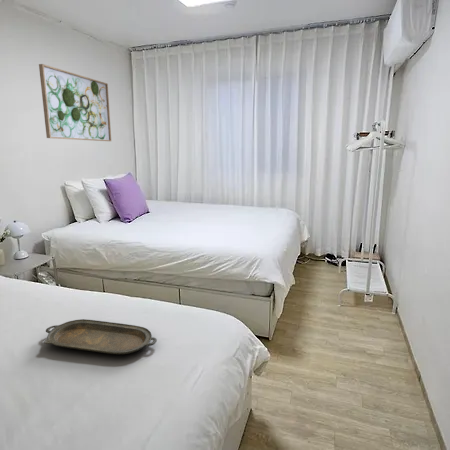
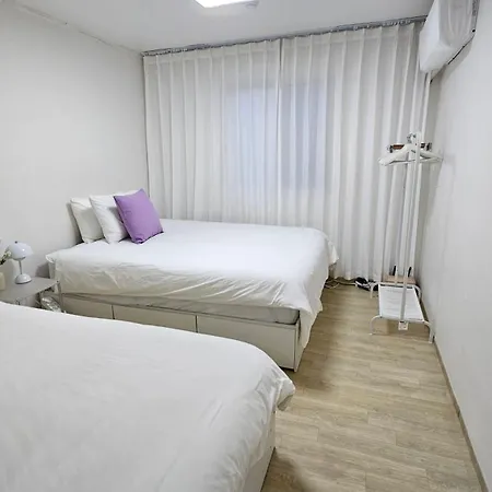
- serving tray (100, 337)
- wall art (81, 108)
